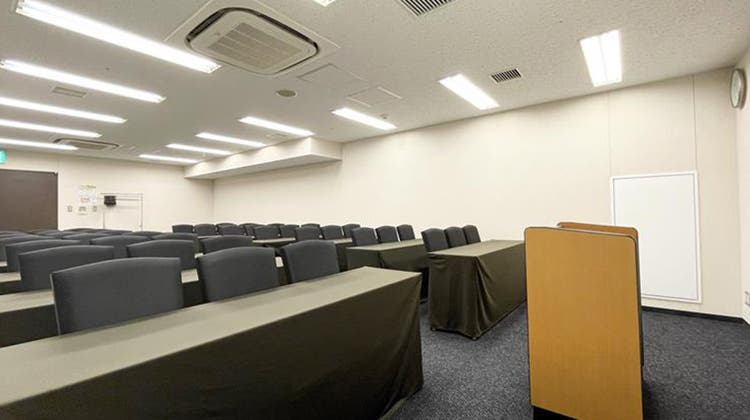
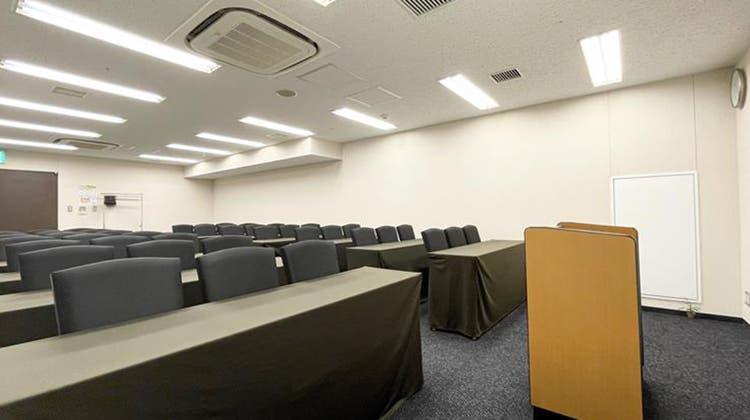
+ potted plant (690, 306)
